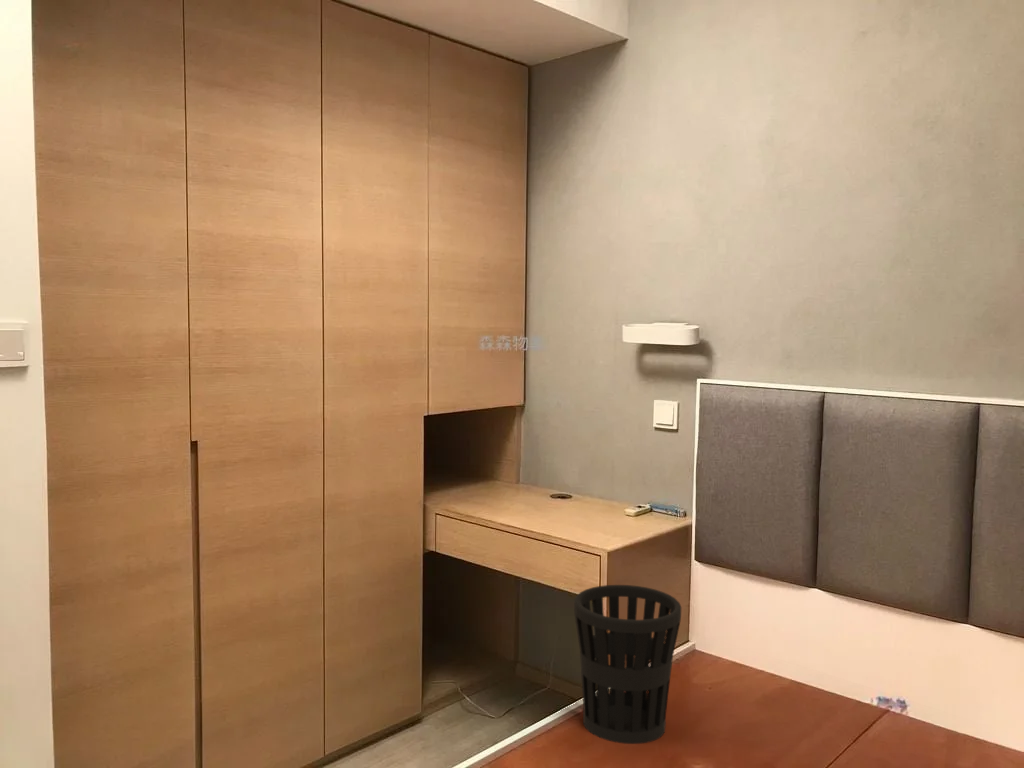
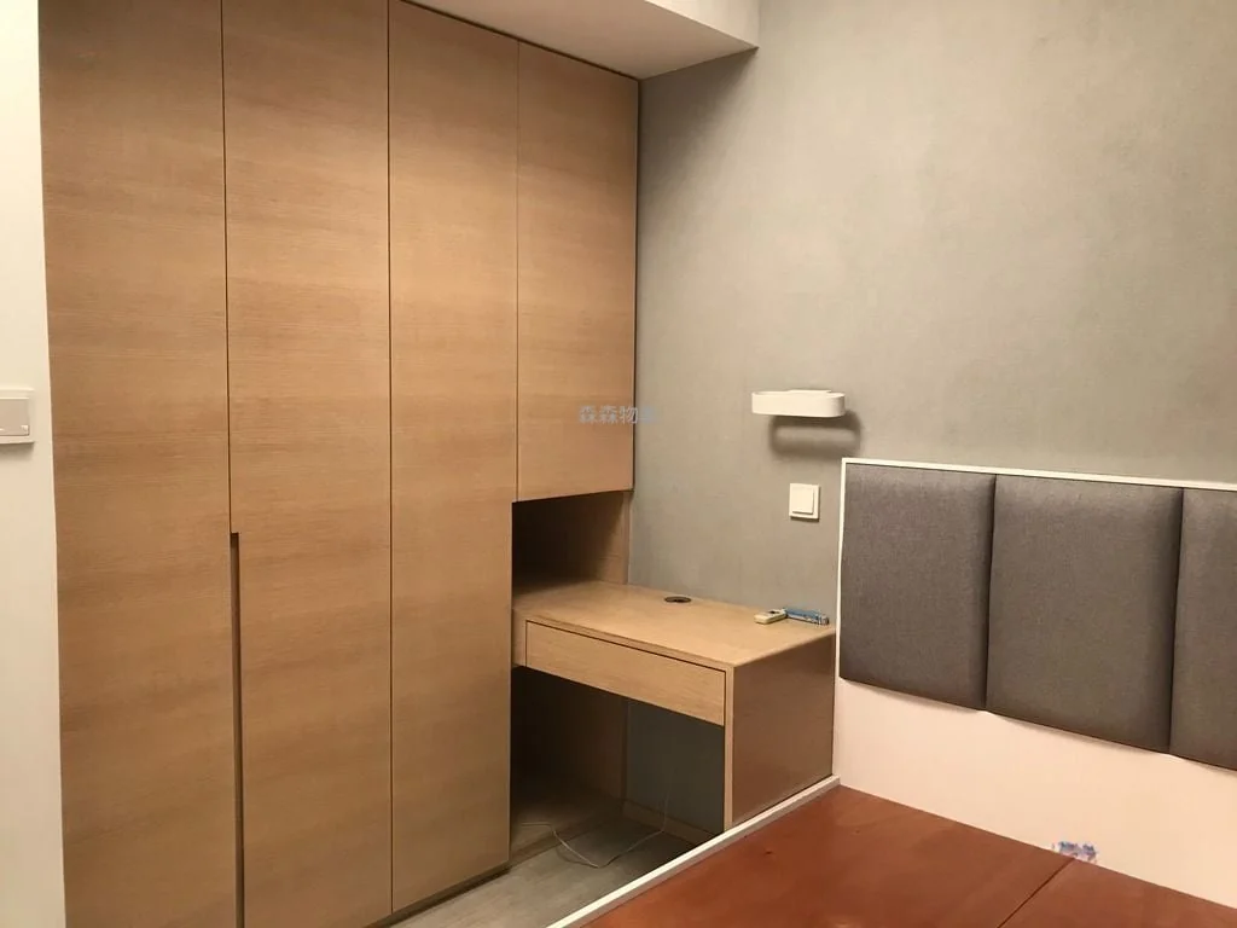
- wastebasket (626, 662)
